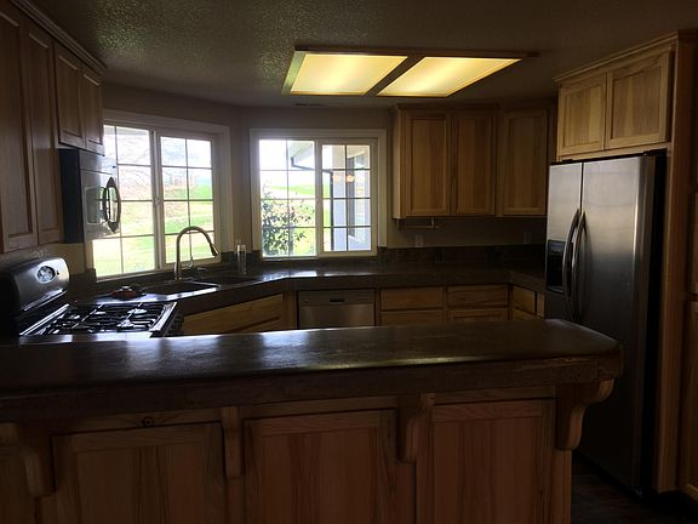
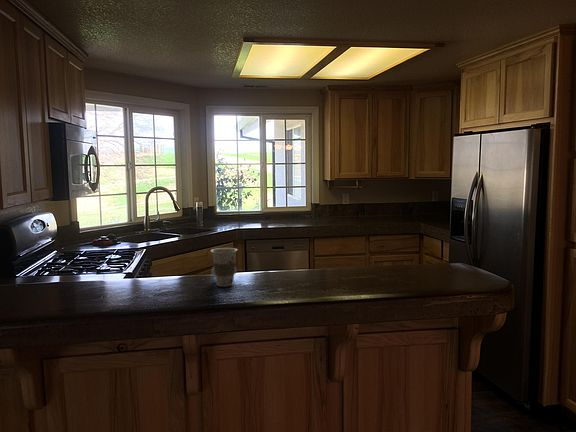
+ cup (224, 265)
